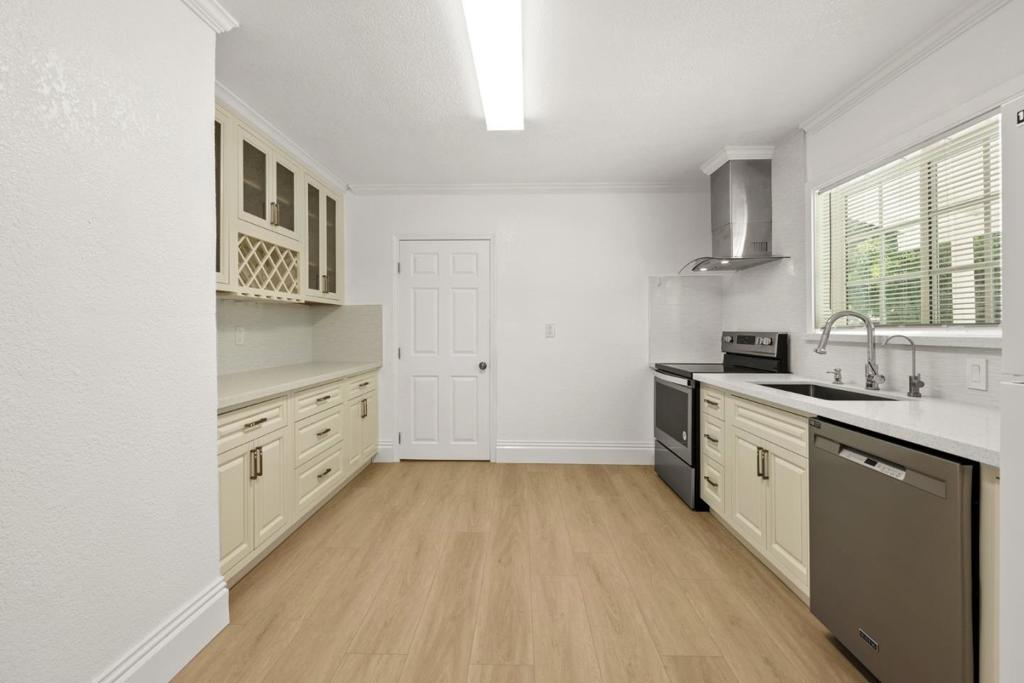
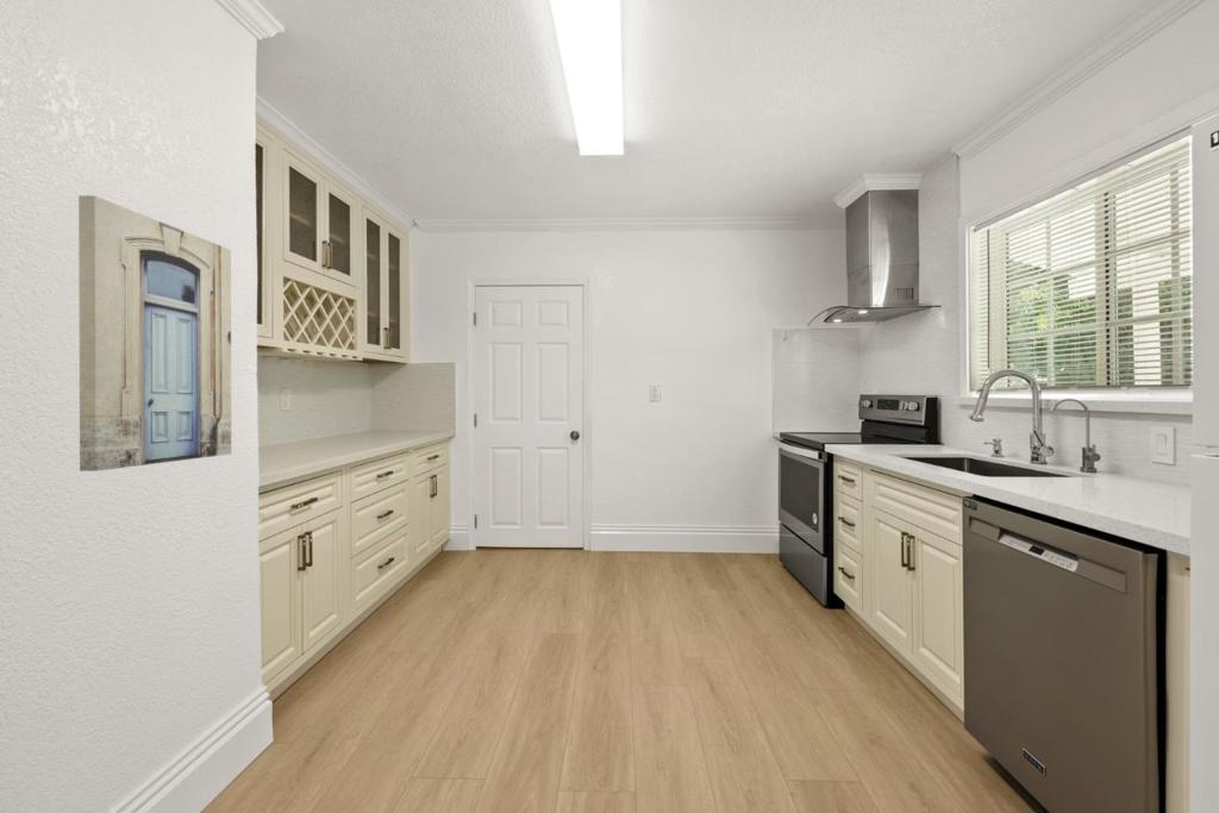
+ wall art (165, 344)
